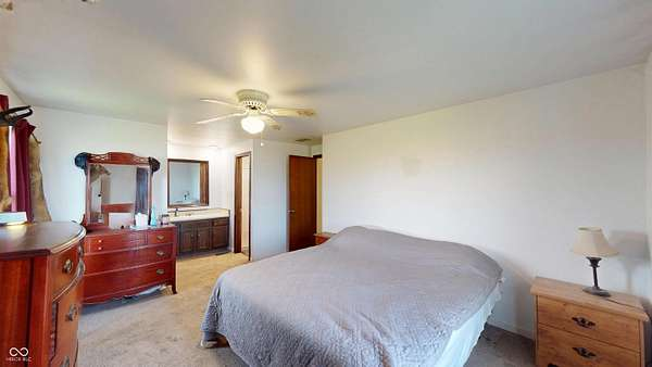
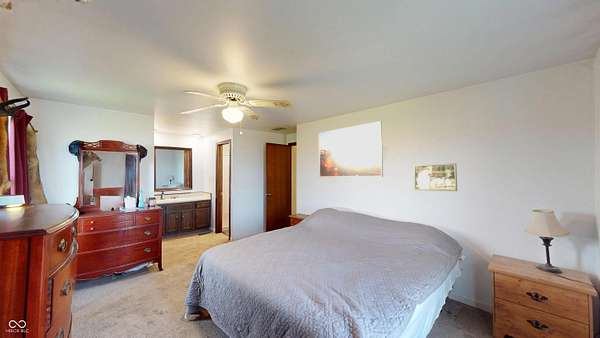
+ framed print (434, 177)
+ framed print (347, 152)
